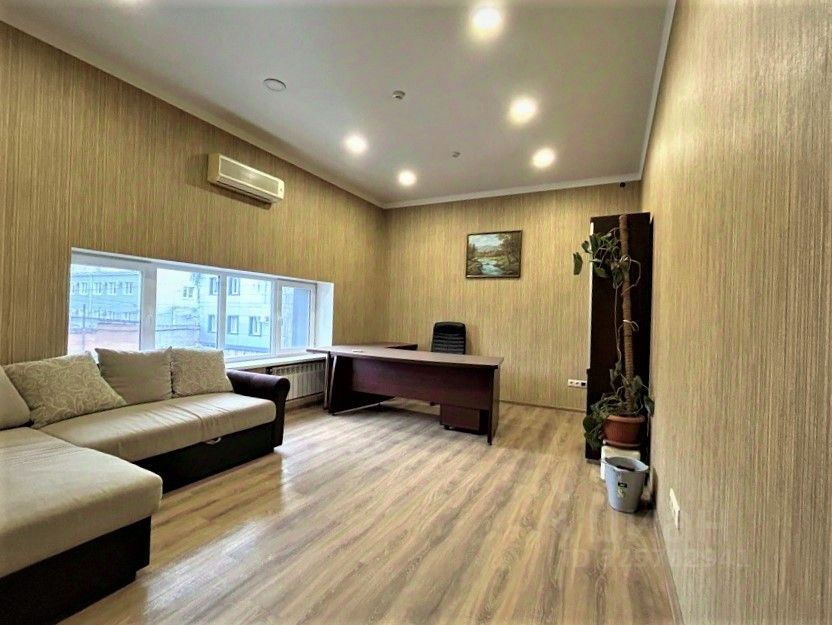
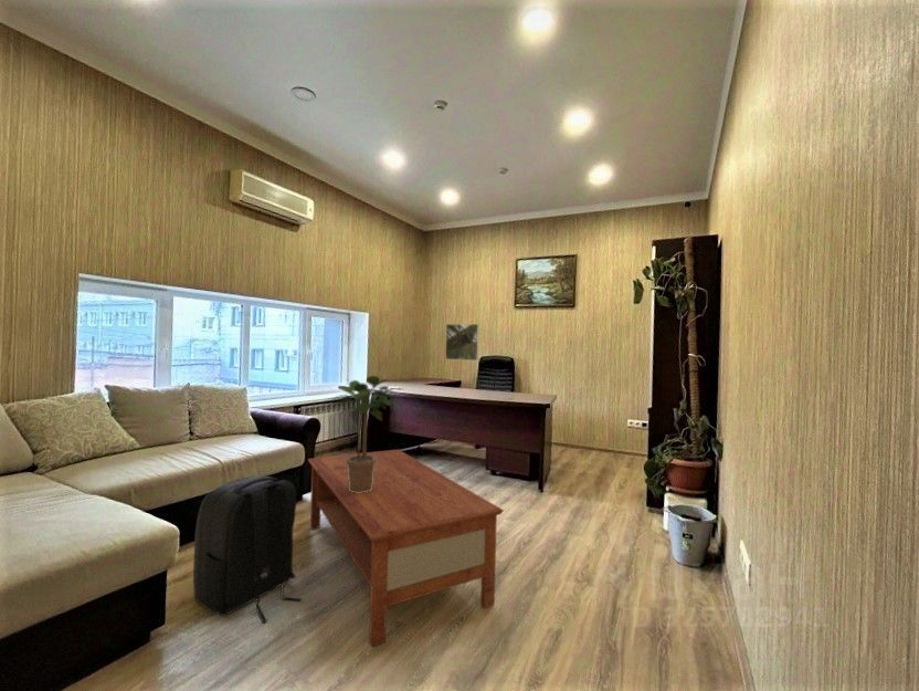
+ backpack (252, 535)
+ potted plant (366, 430)
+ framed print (462, 342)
+ coffee table (388, 519)
